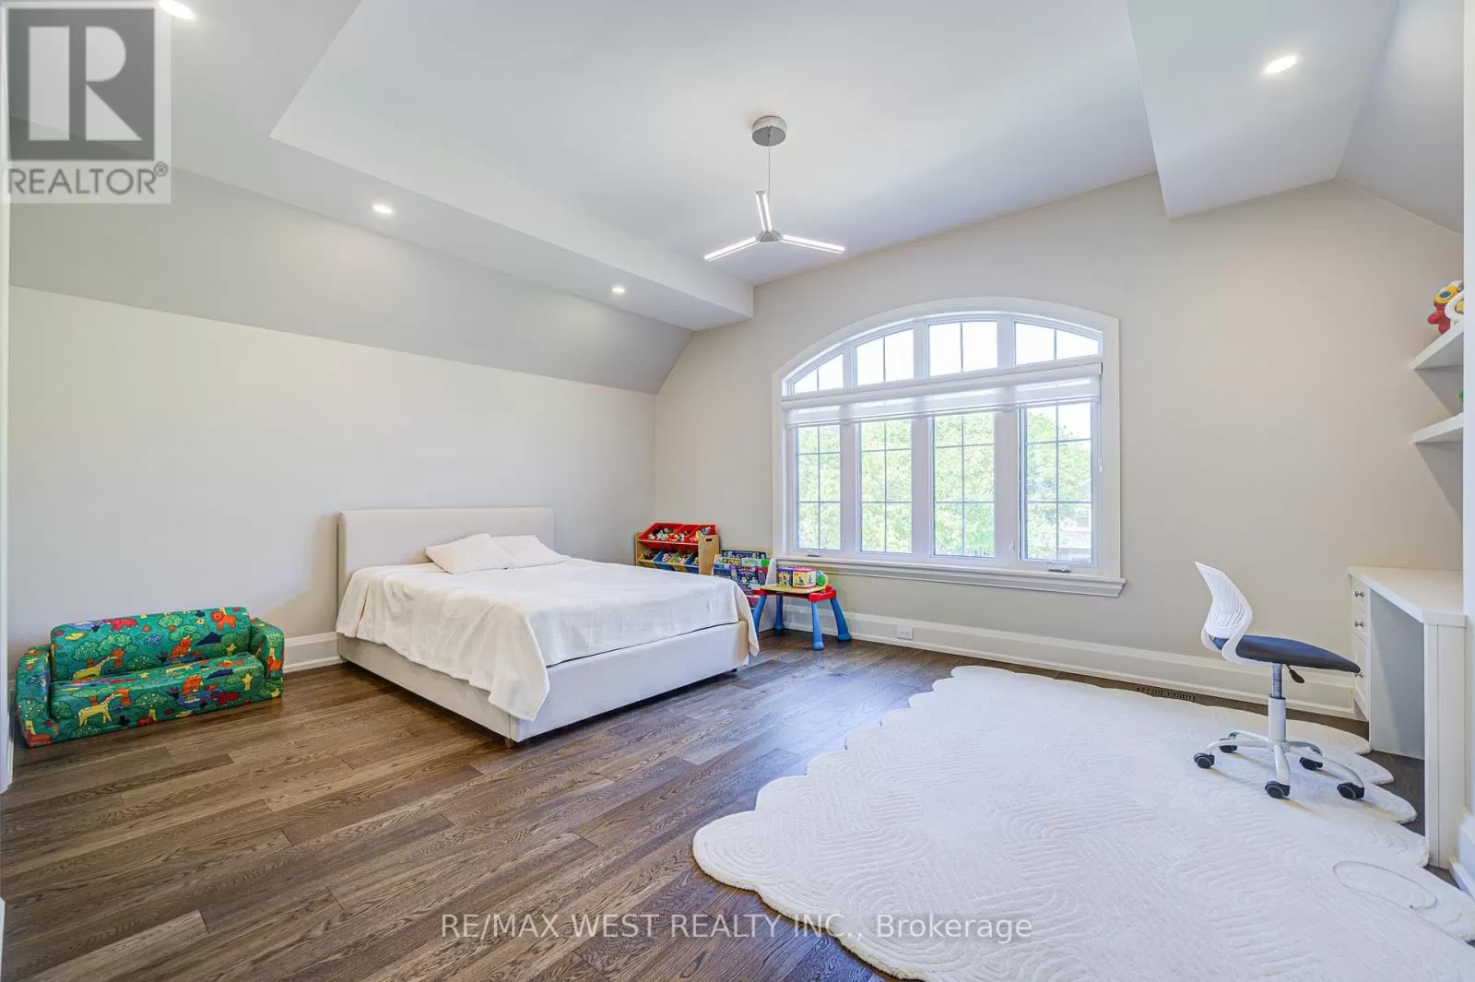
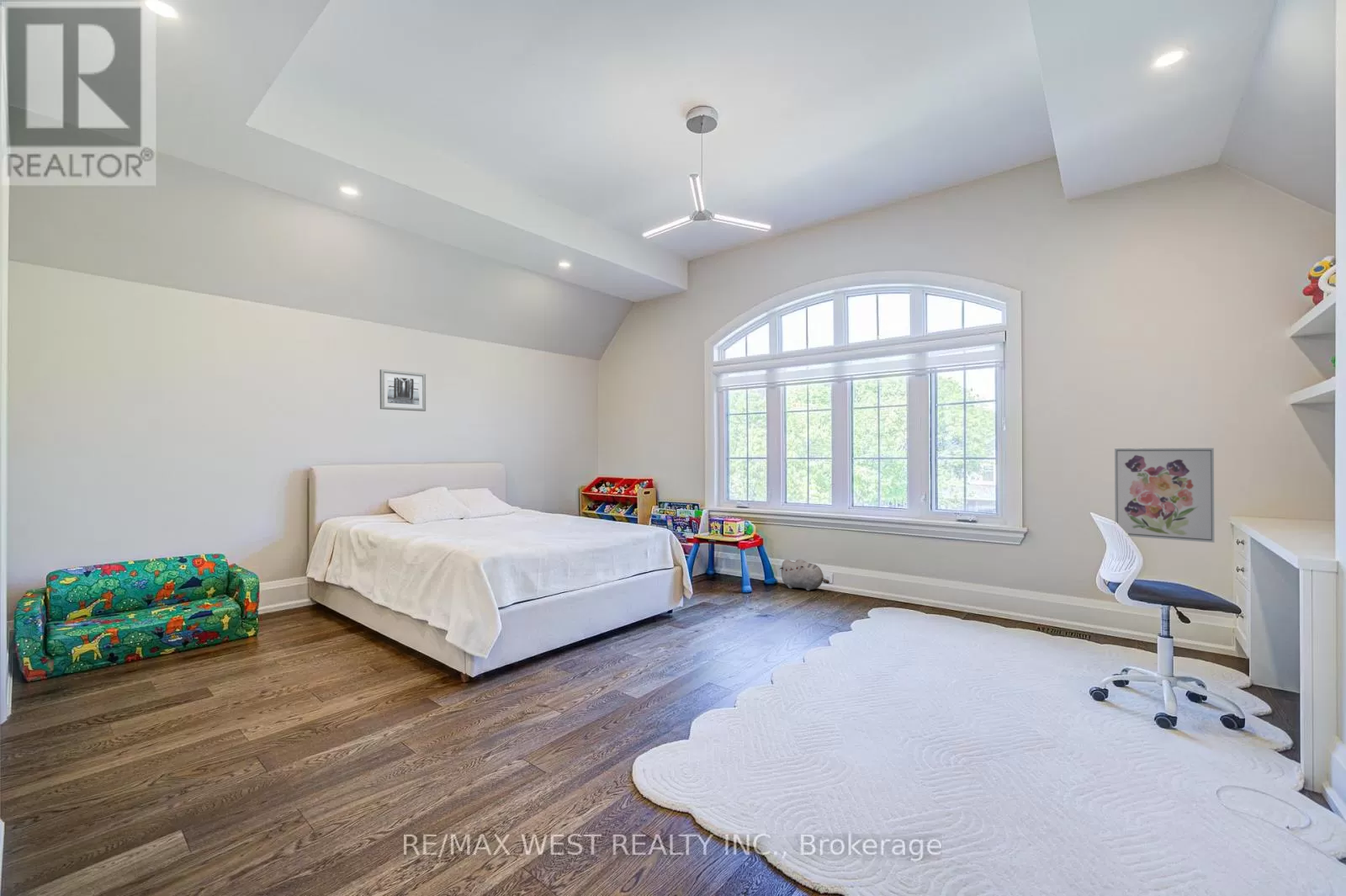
+ wall art (1162, 493)
+ wall art (403, 390)
+ plush toy (806, 574)
